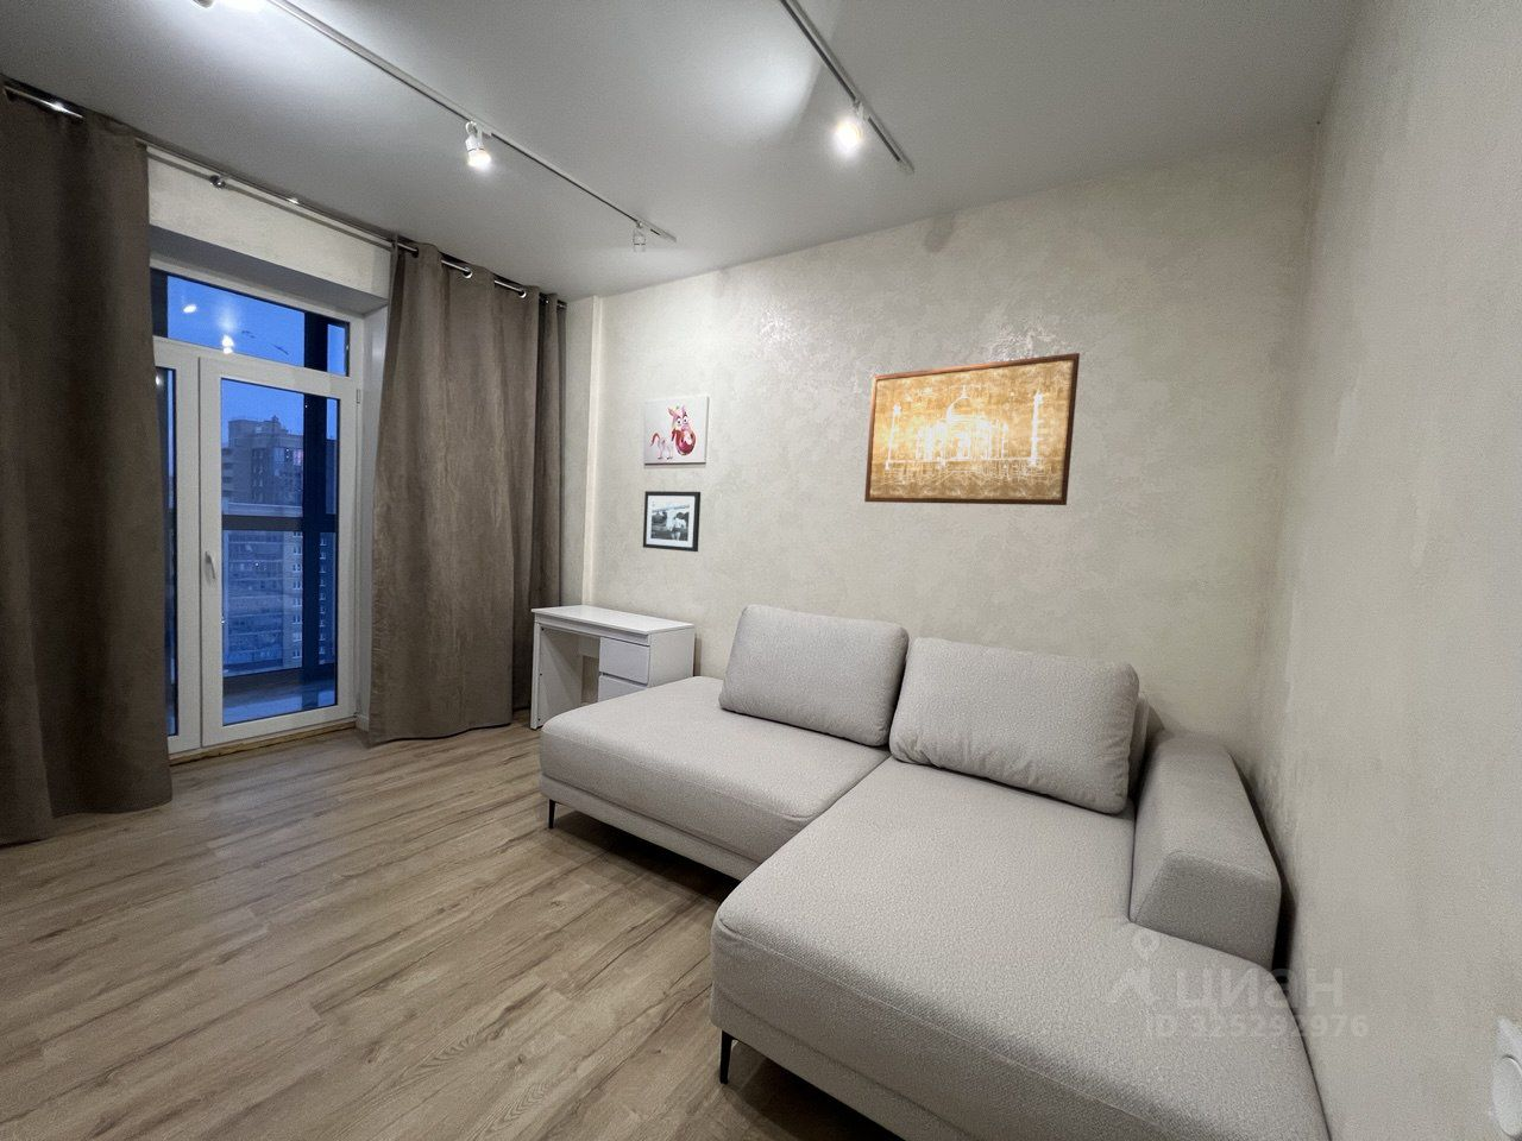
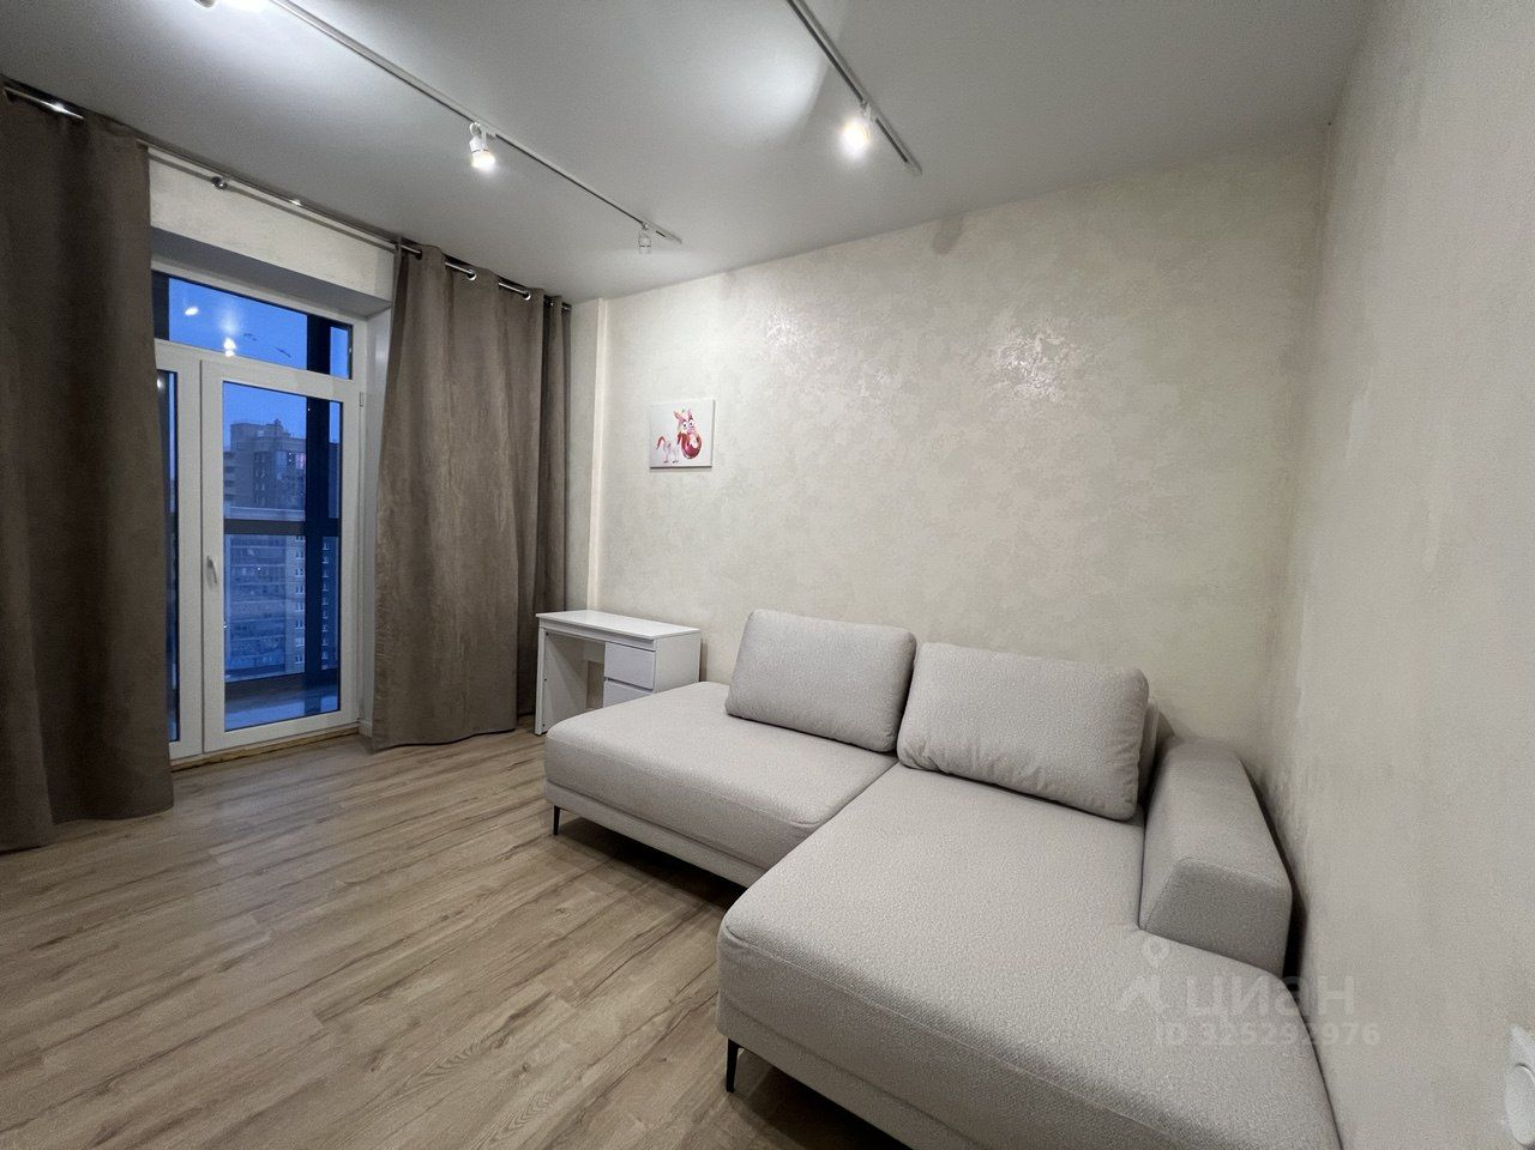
- wall art (961, 435)
- picture frame (671, 520)
